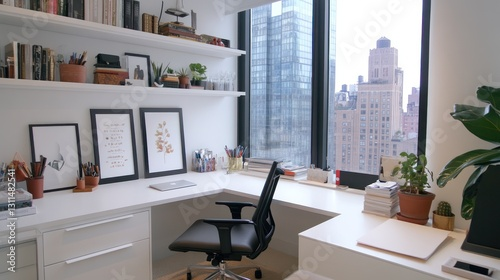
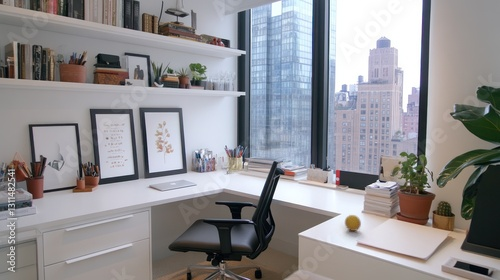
+ fruit (352, 222)
